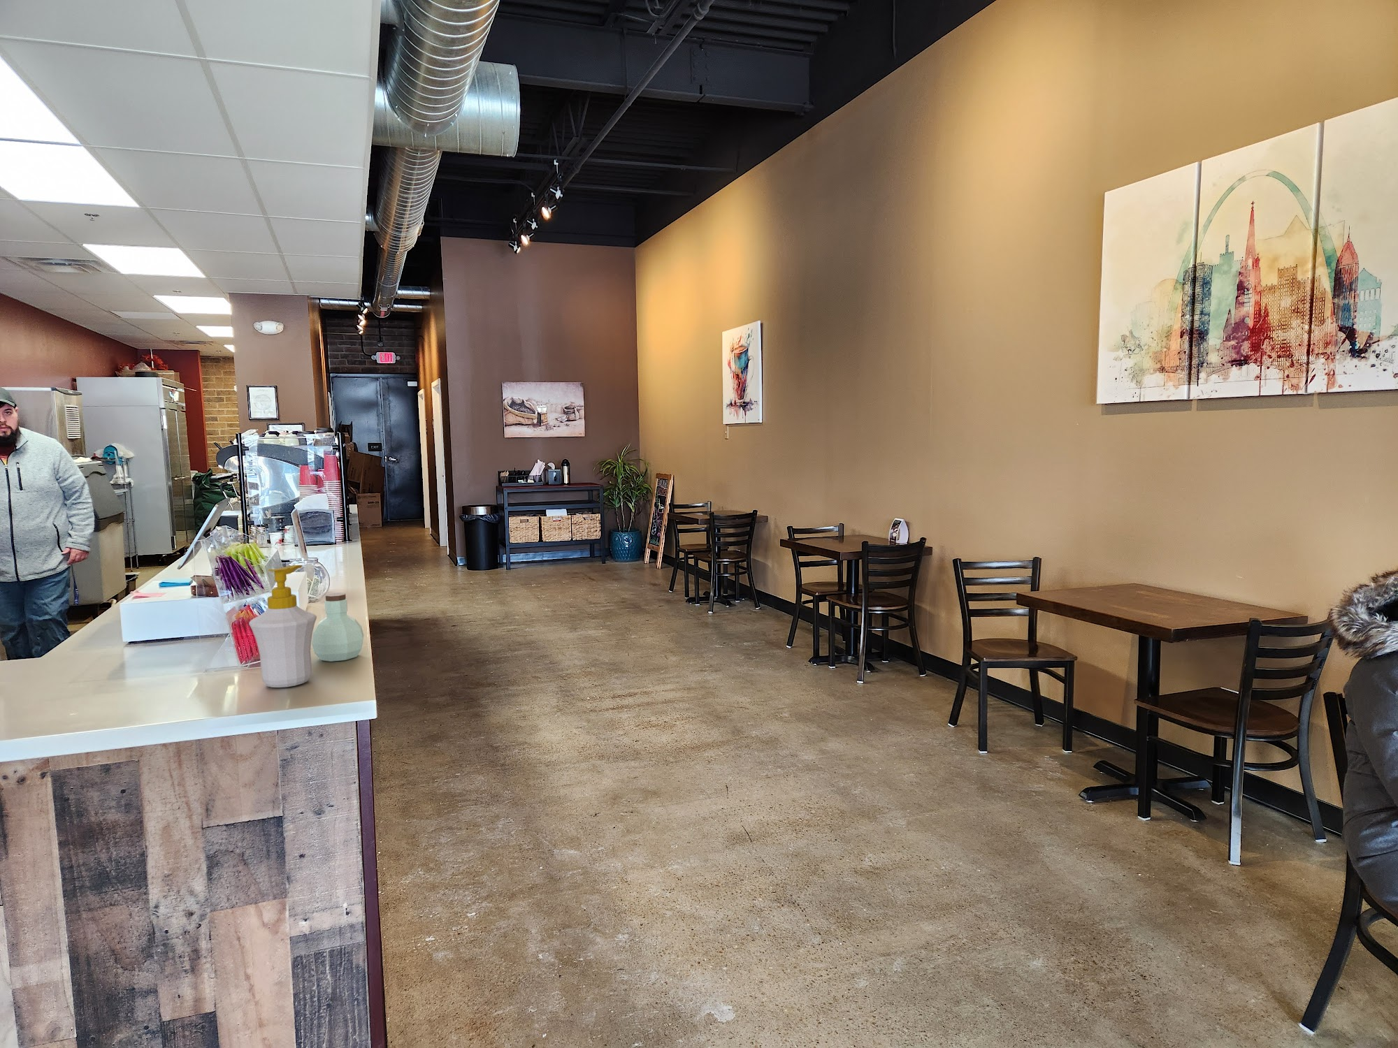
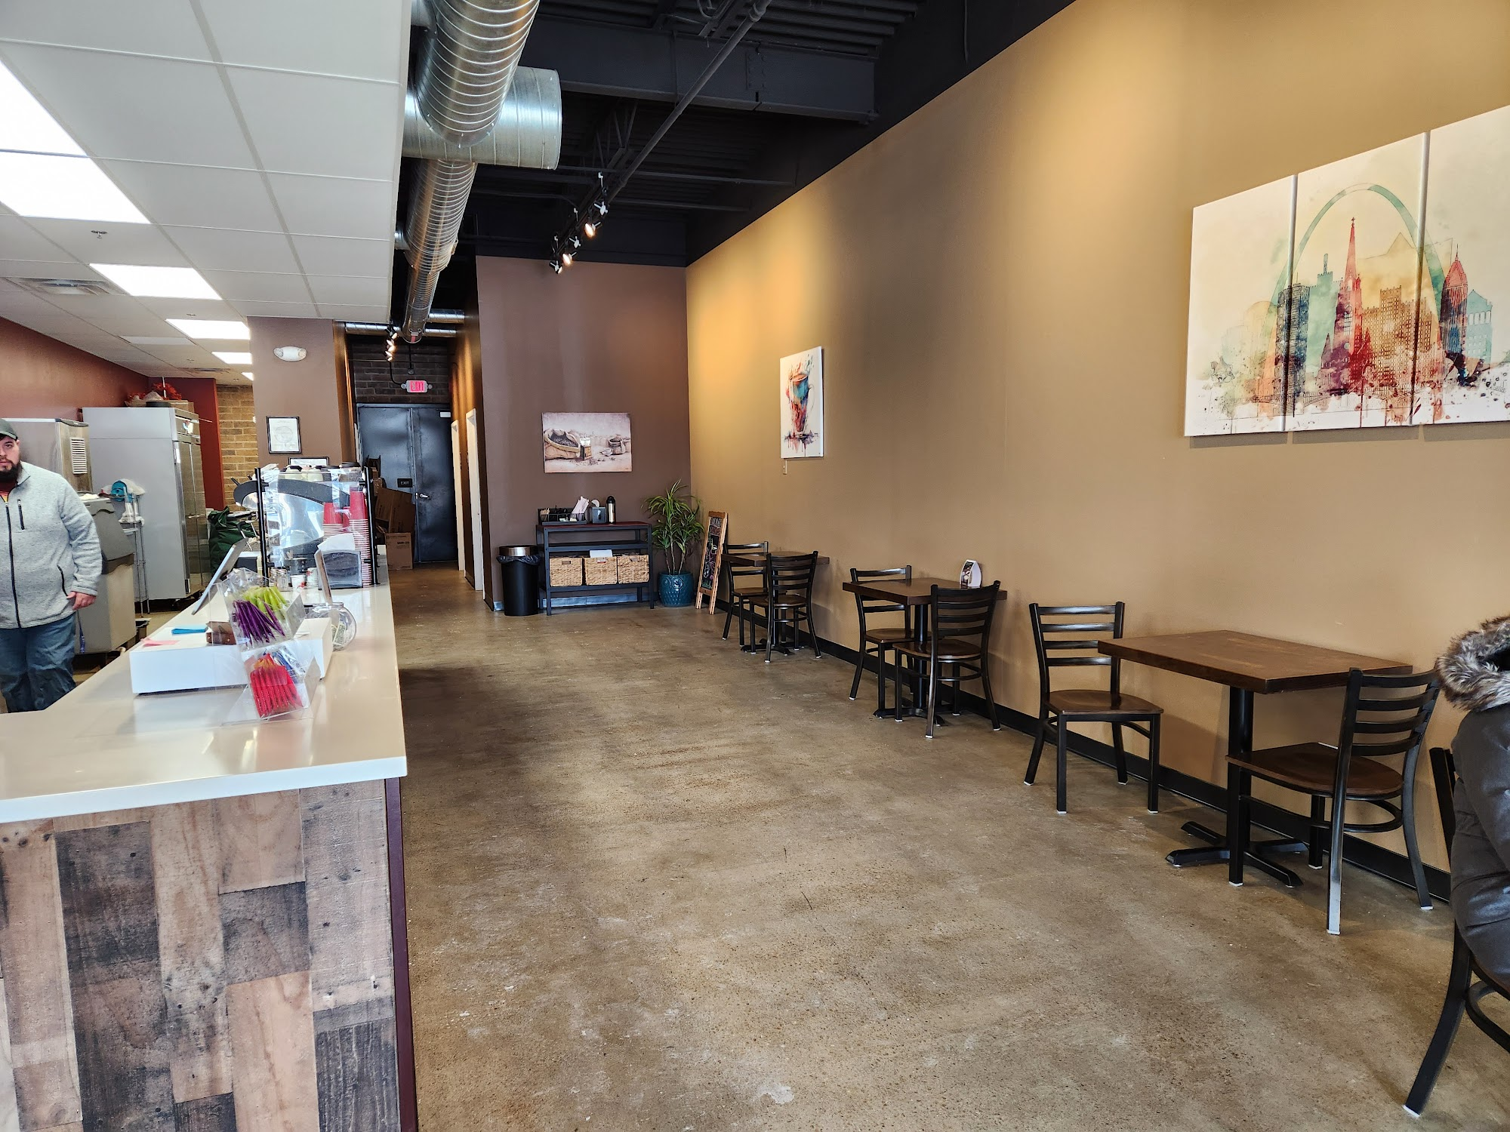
- jar (337, 625)
- soap bottle (283, 625)
